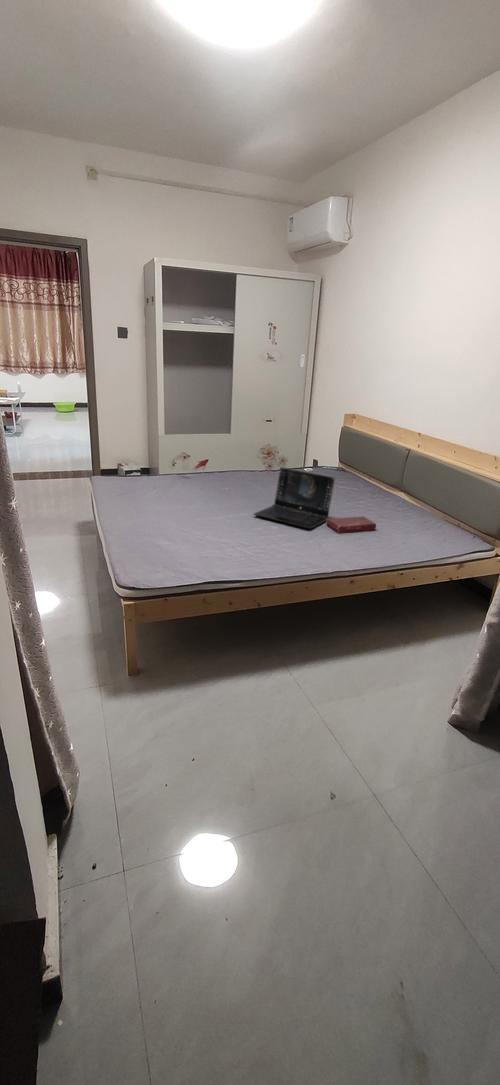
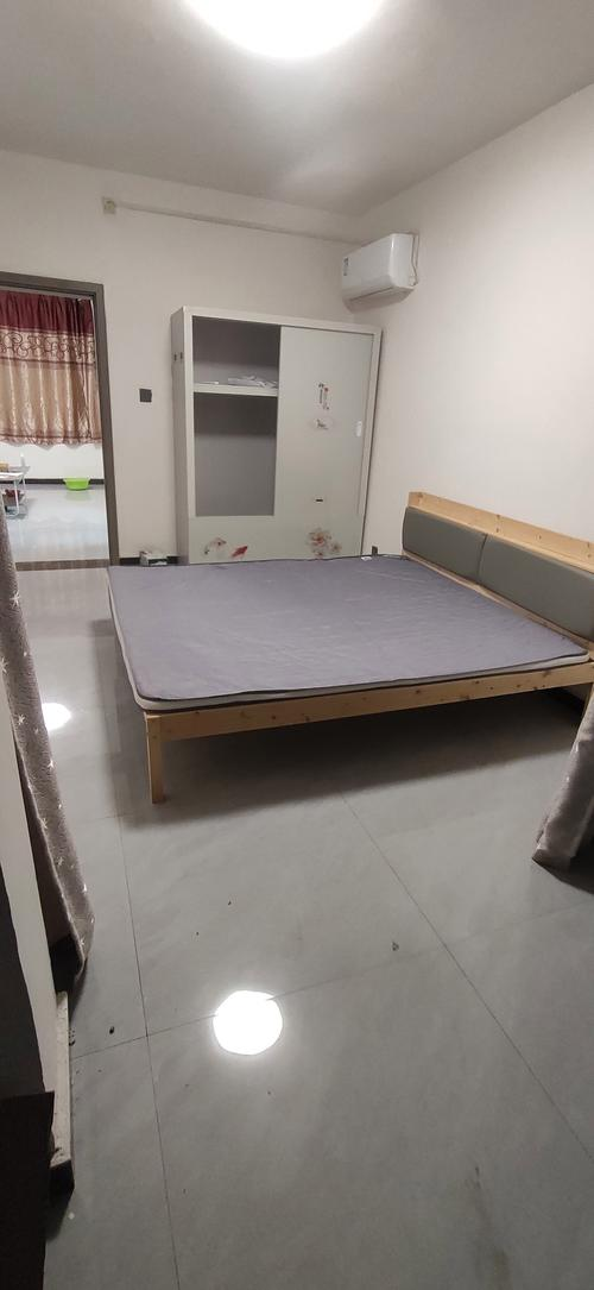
- laptop (294, 497)
- book (350, 524)
